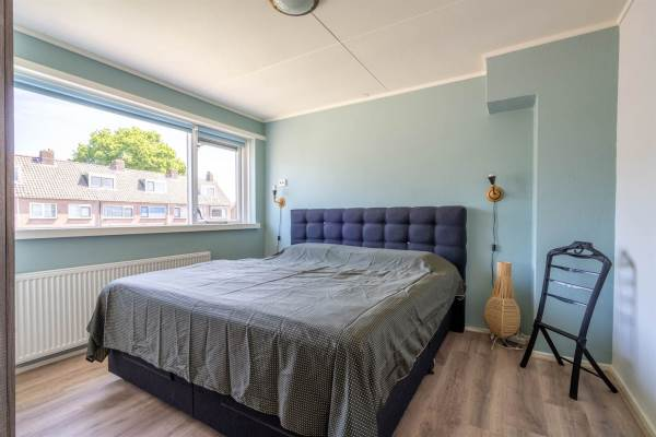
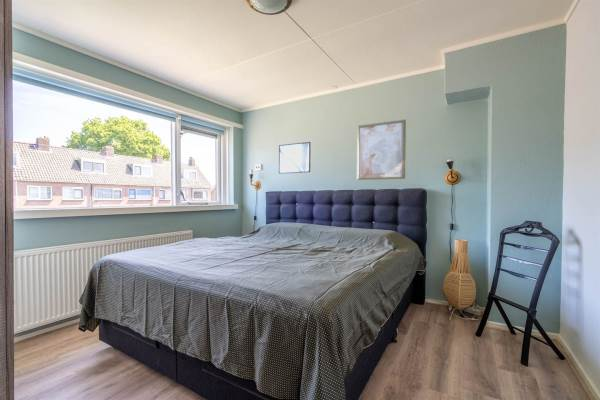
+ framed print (294, 158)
+ wall art (380, 151)
